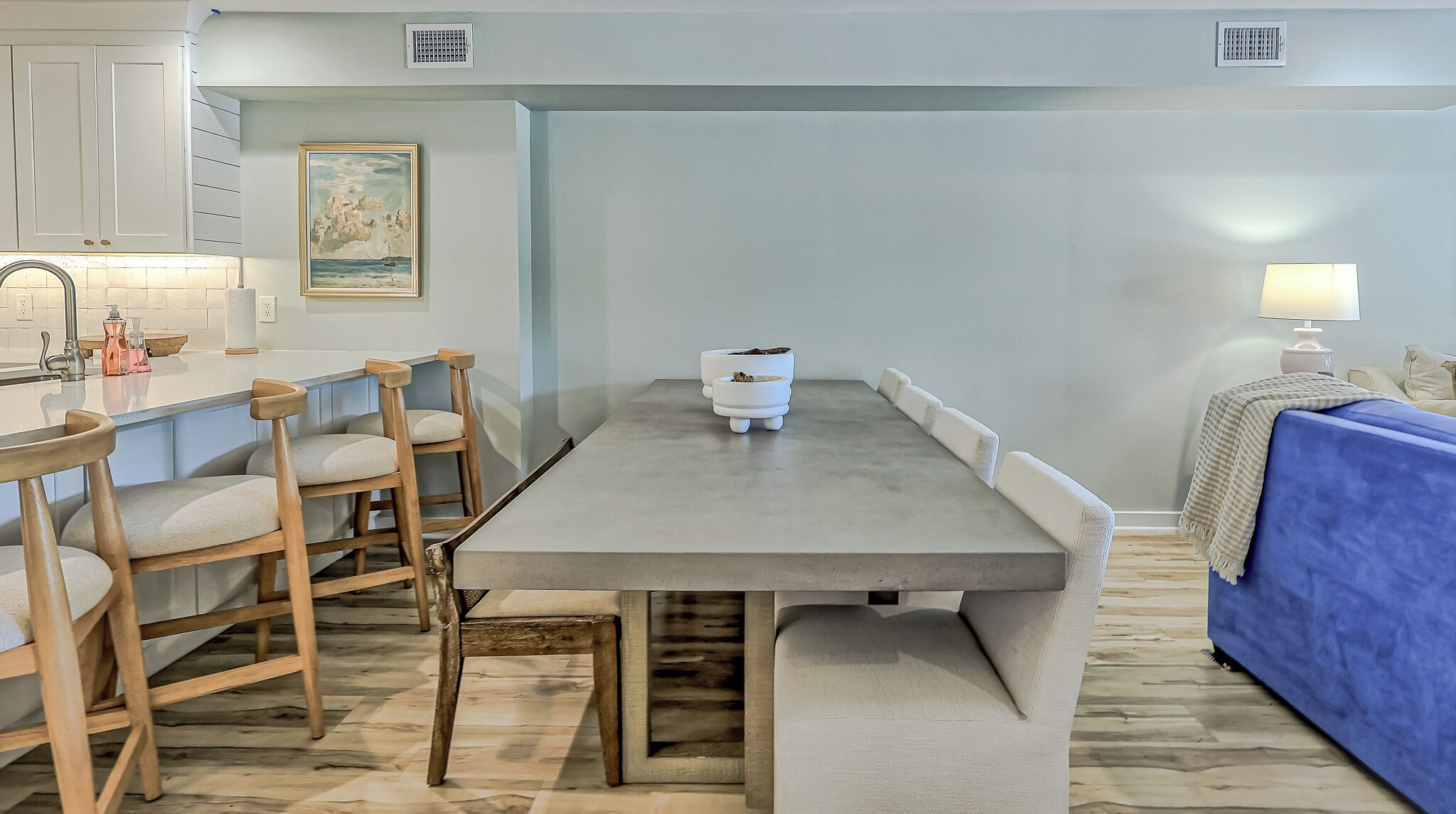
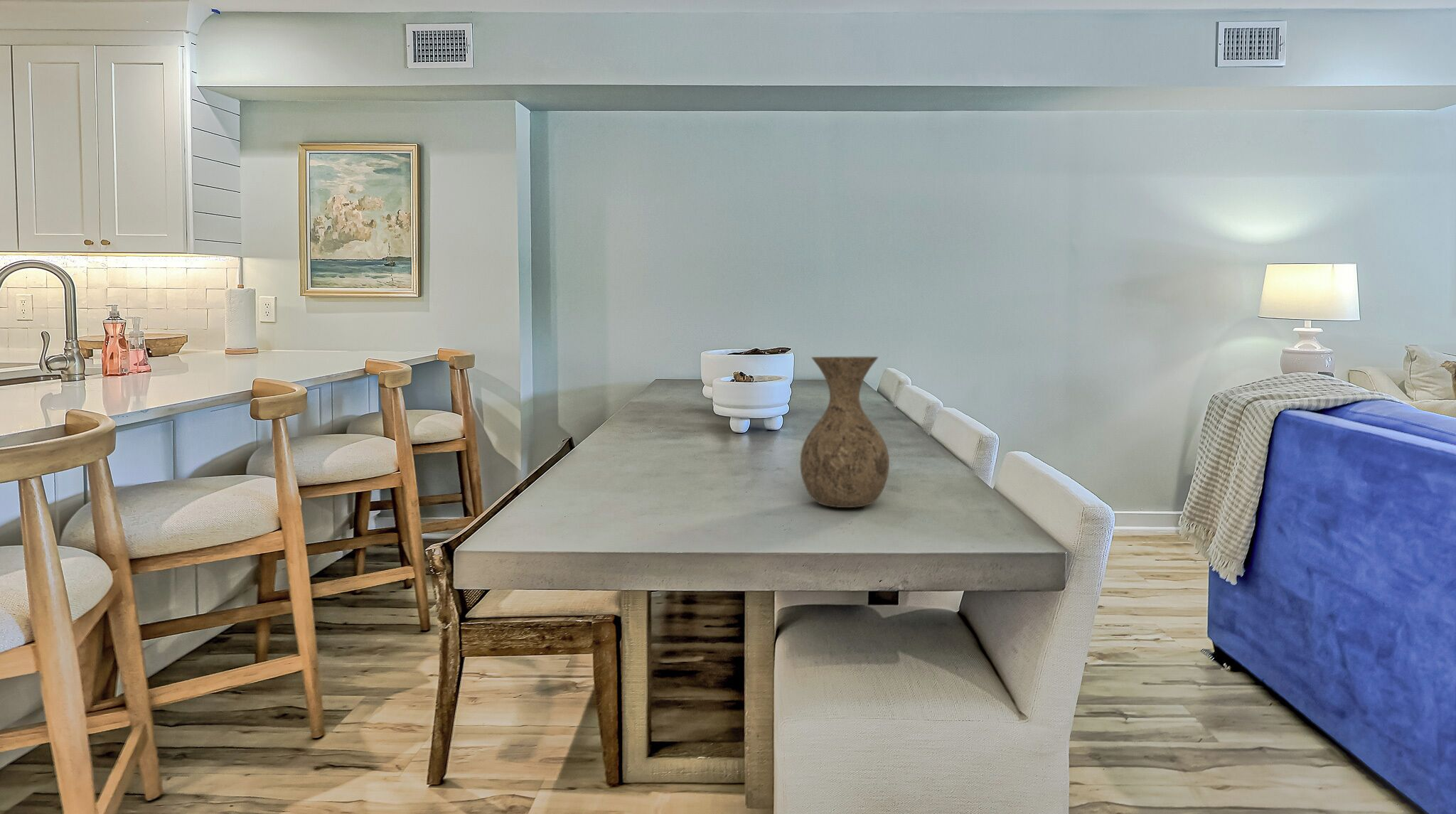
+ vase (844, 431)
